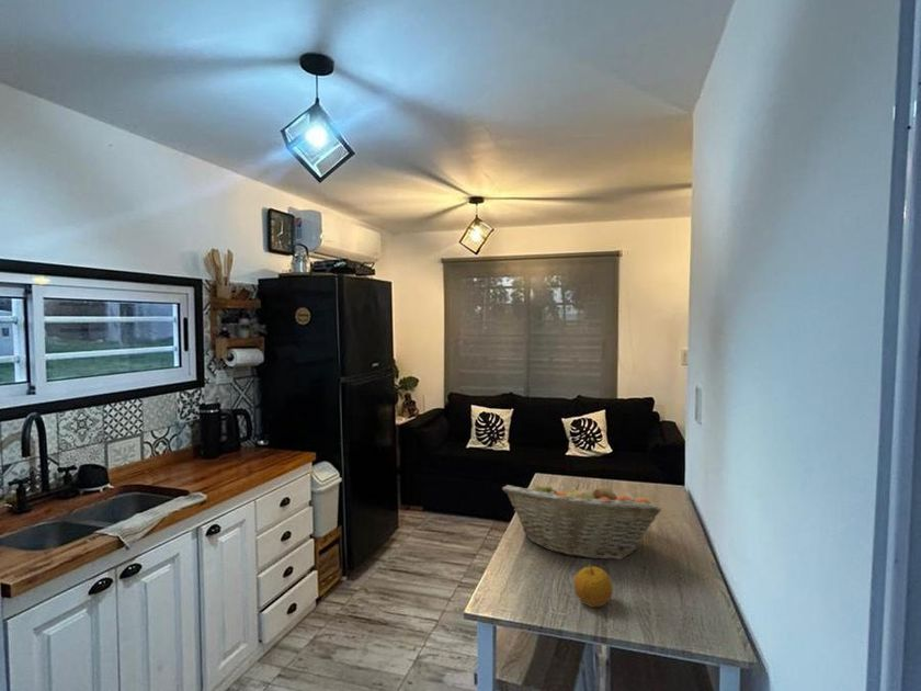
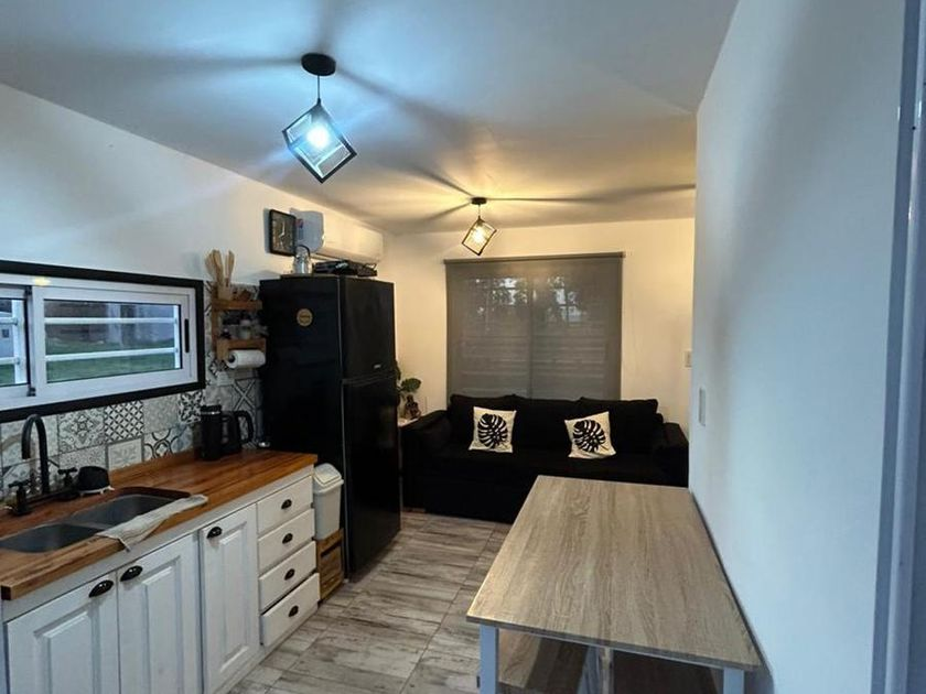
- fruit (592, 581)
- fruit basket (577, 509)
